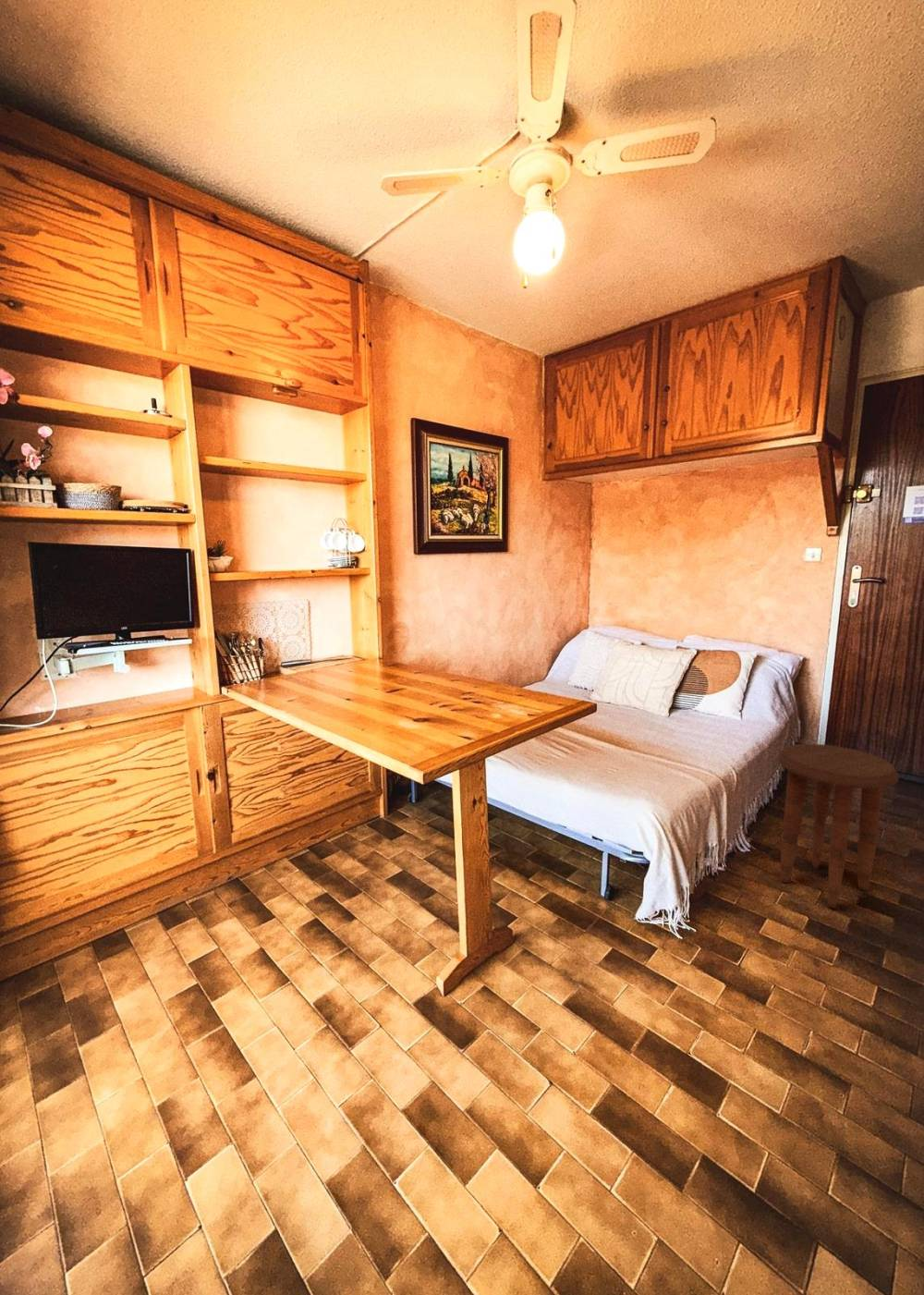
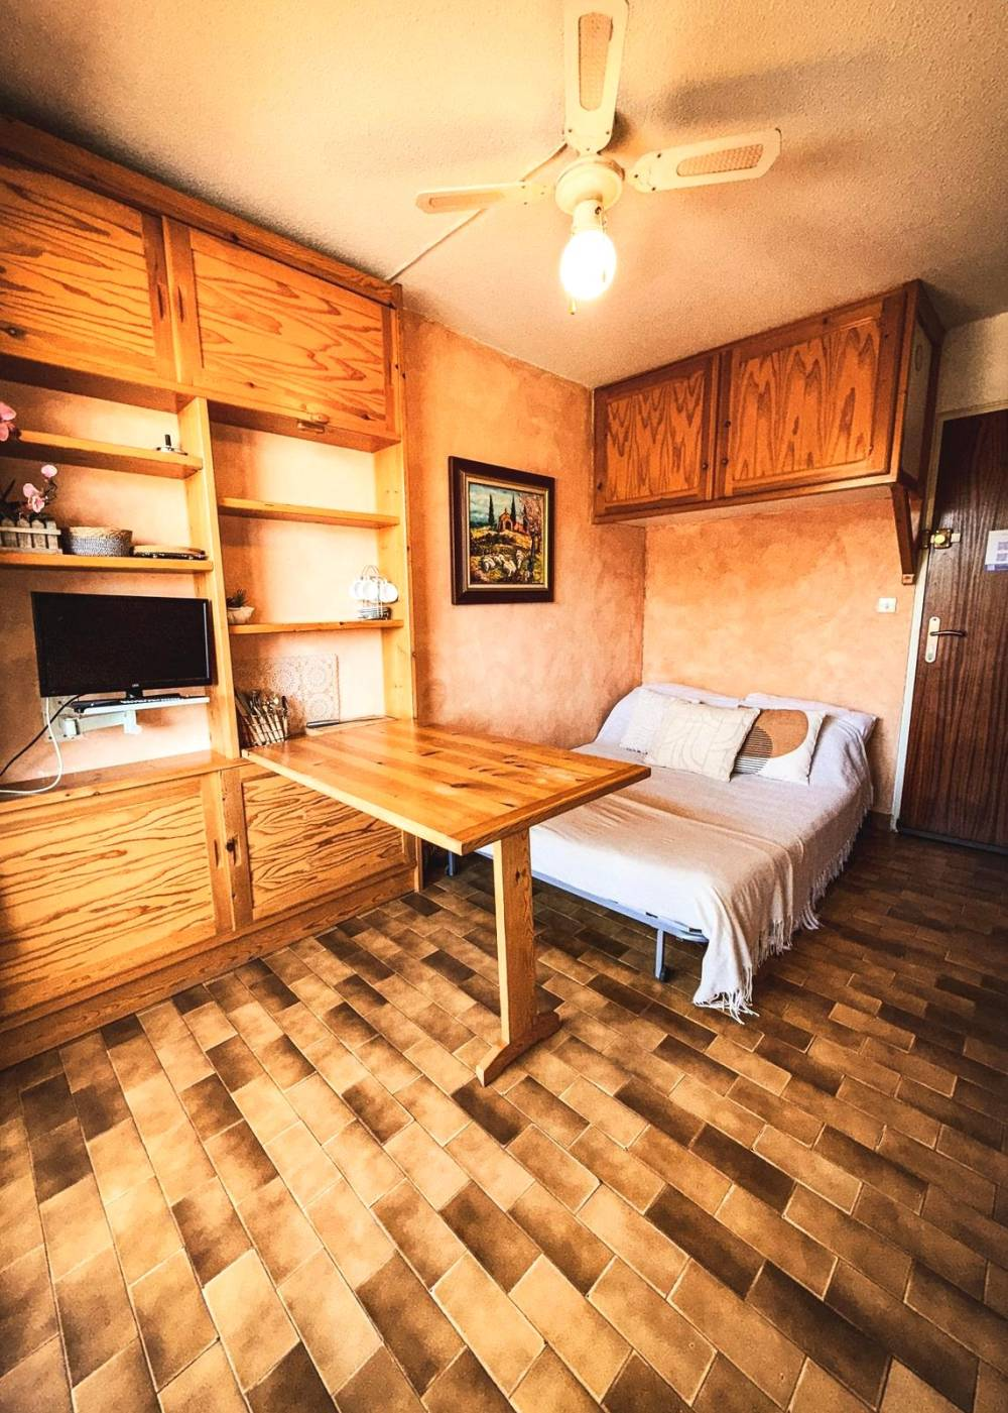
- side table (832, 823)
